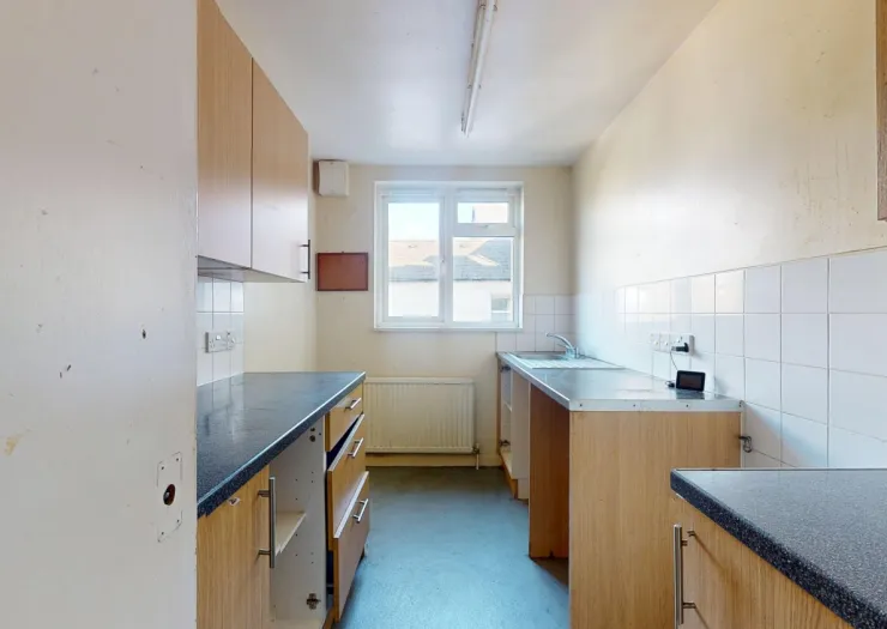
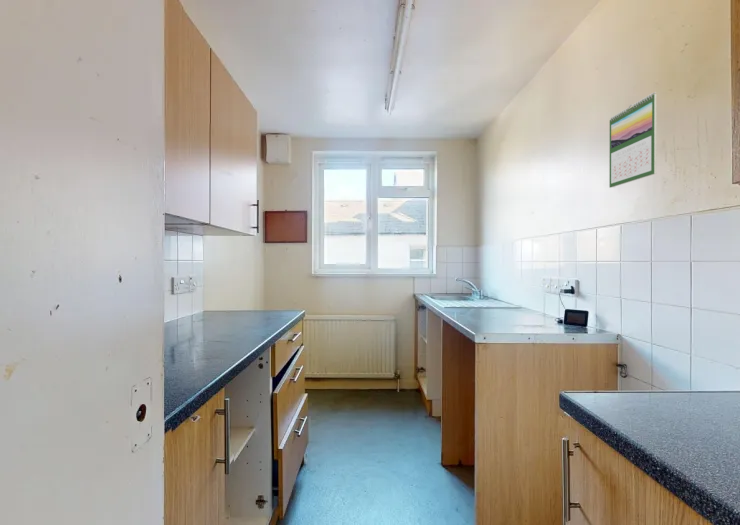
+ calendar (631, 142)
